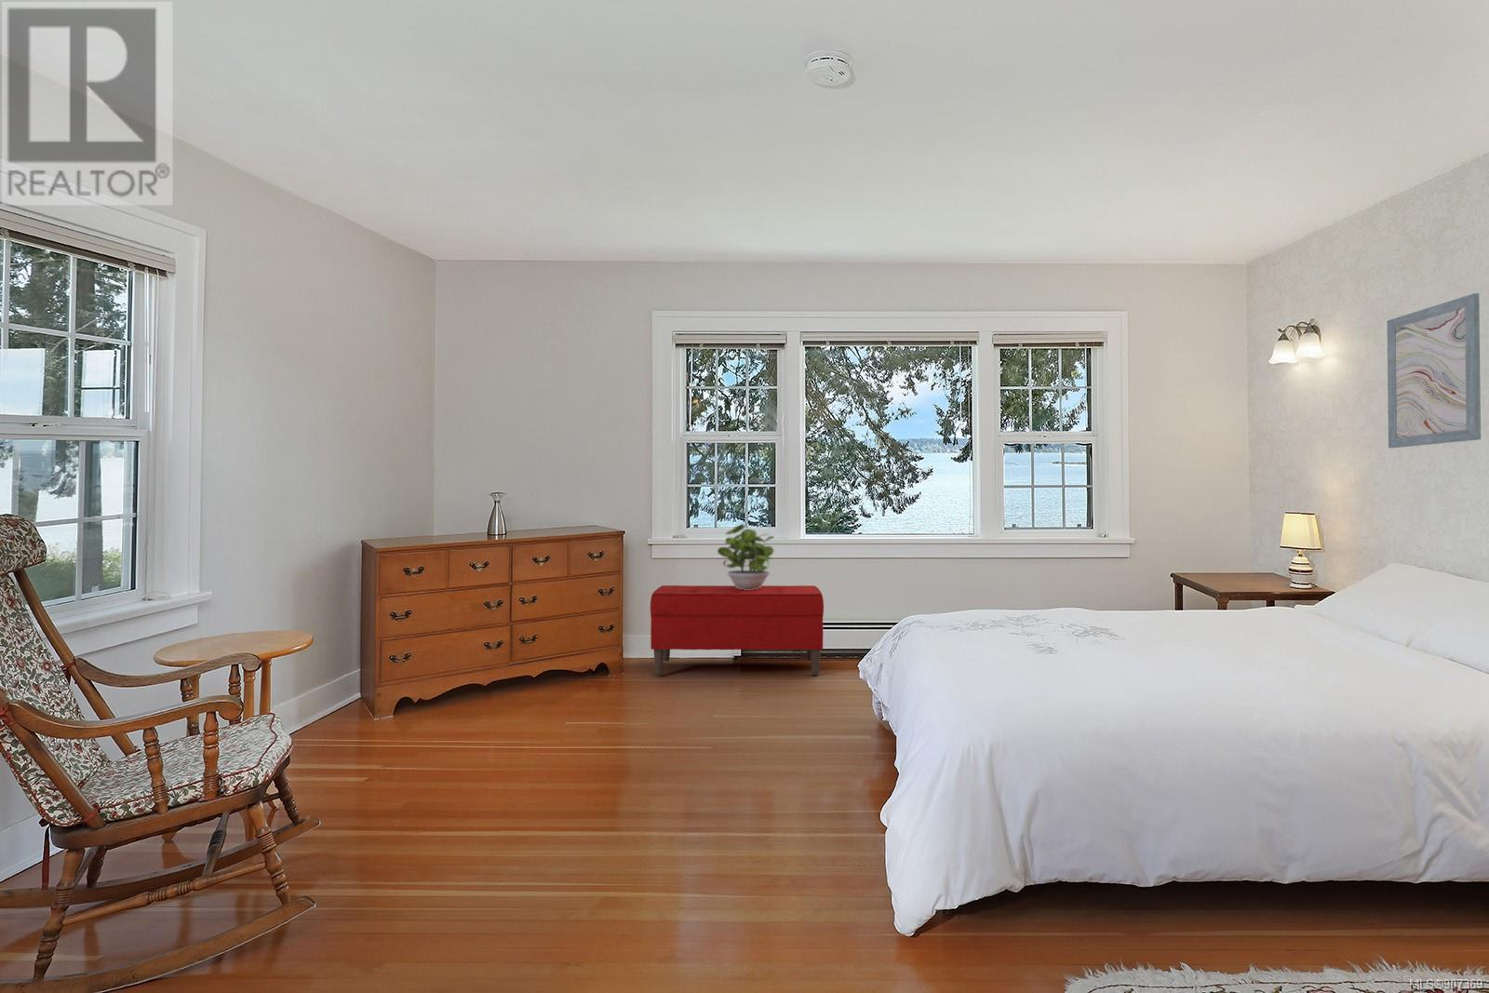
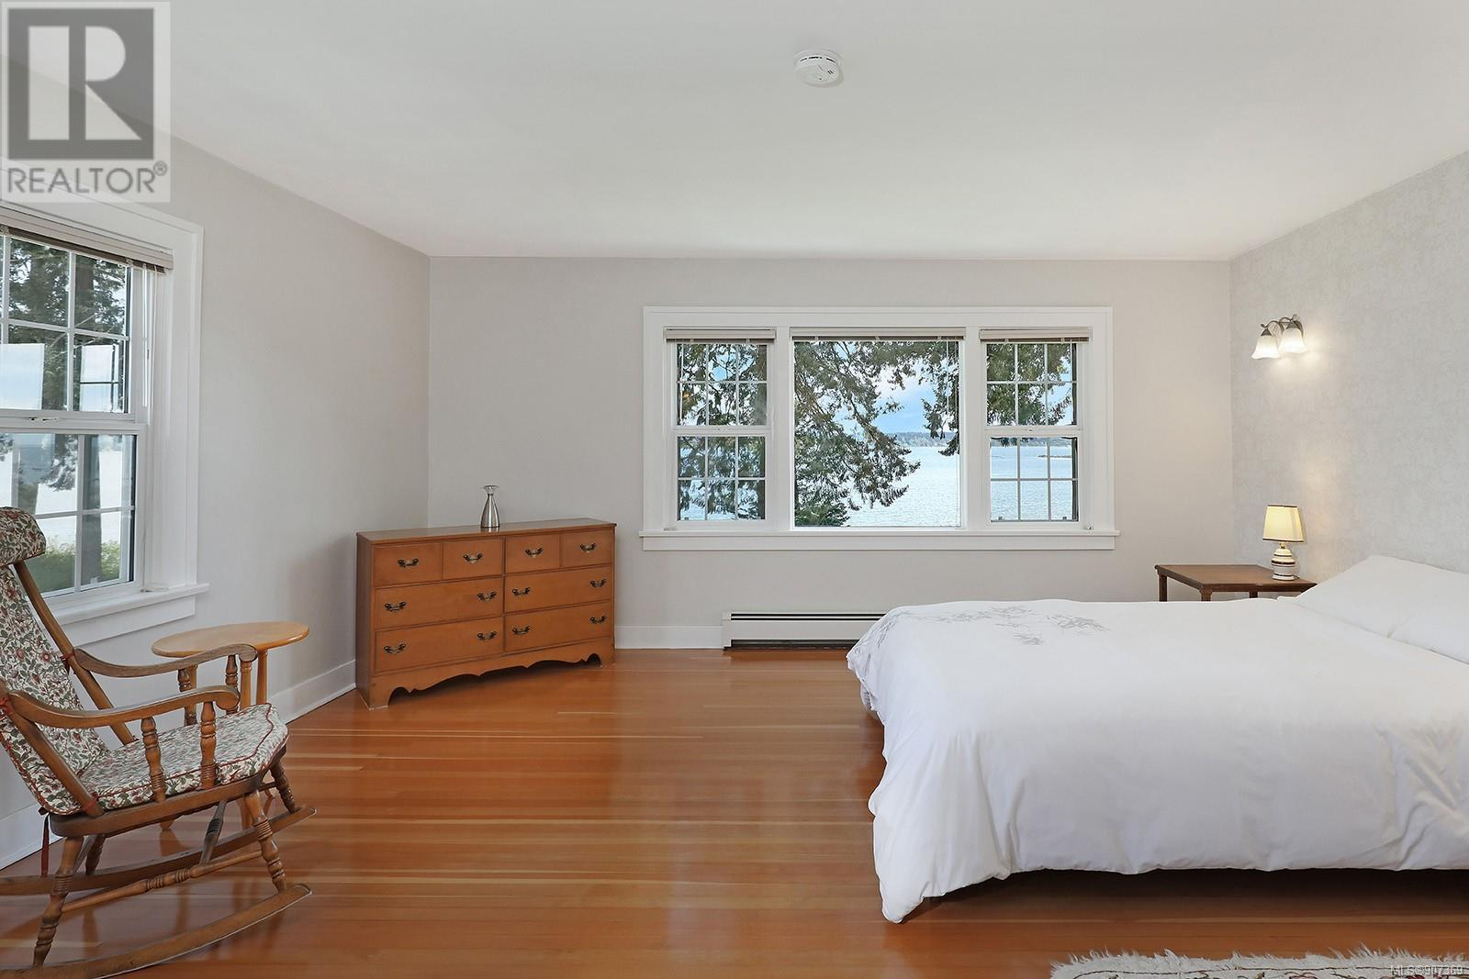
- potted plant (746, 555)
- bench (737, 628)
- wall art (1430, 375)
